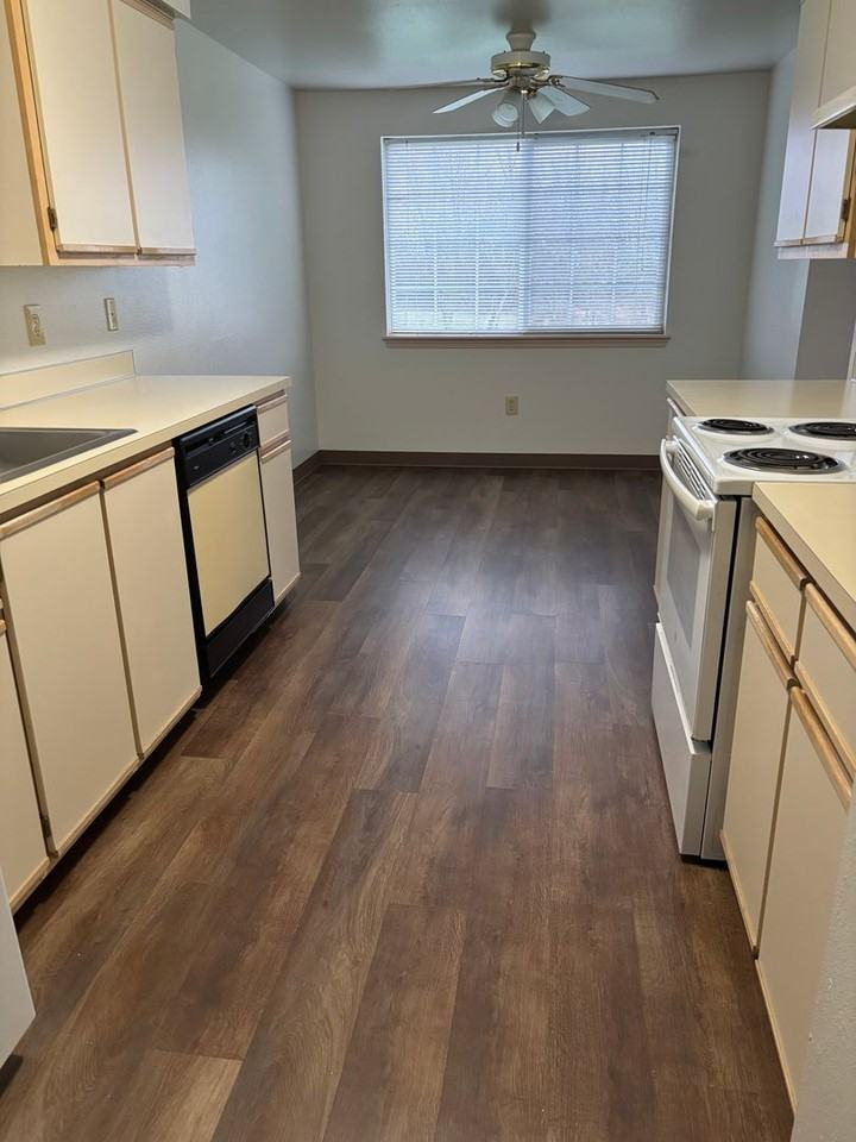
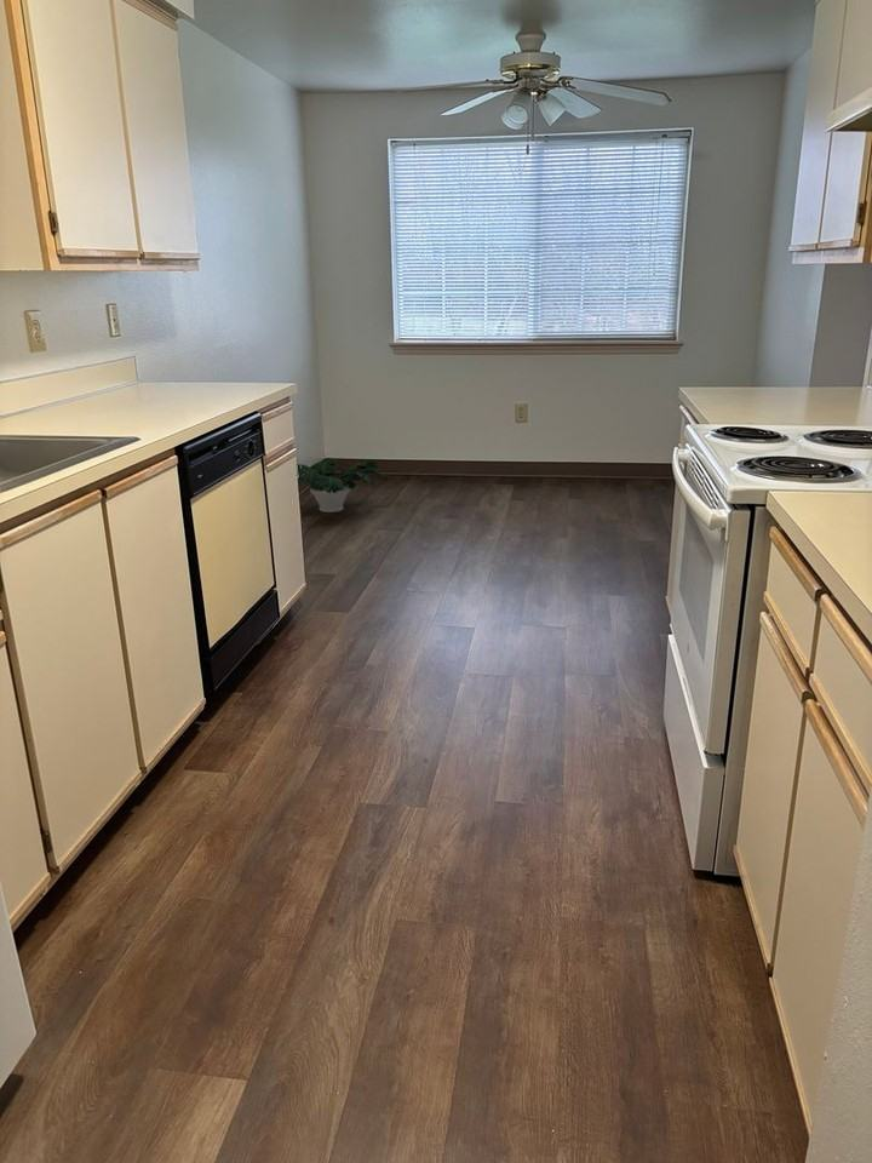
+ potted plant (335, 488)
